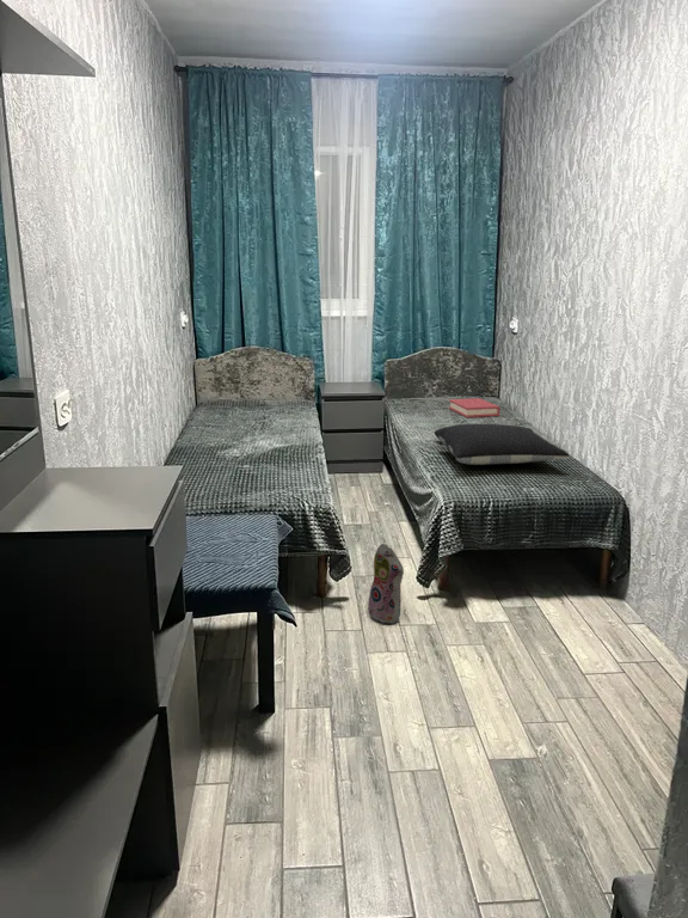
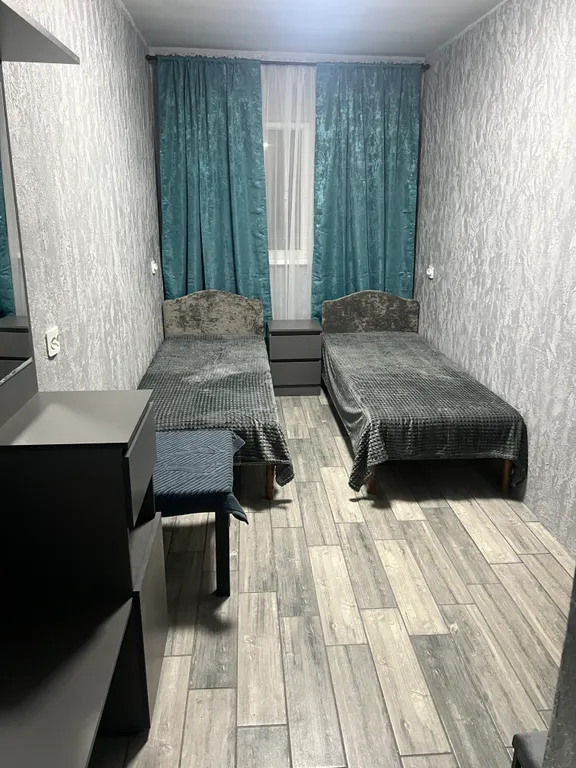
- plush toy (388, 581)
- pillow (497, 443)
- hardback book (473, 406)
